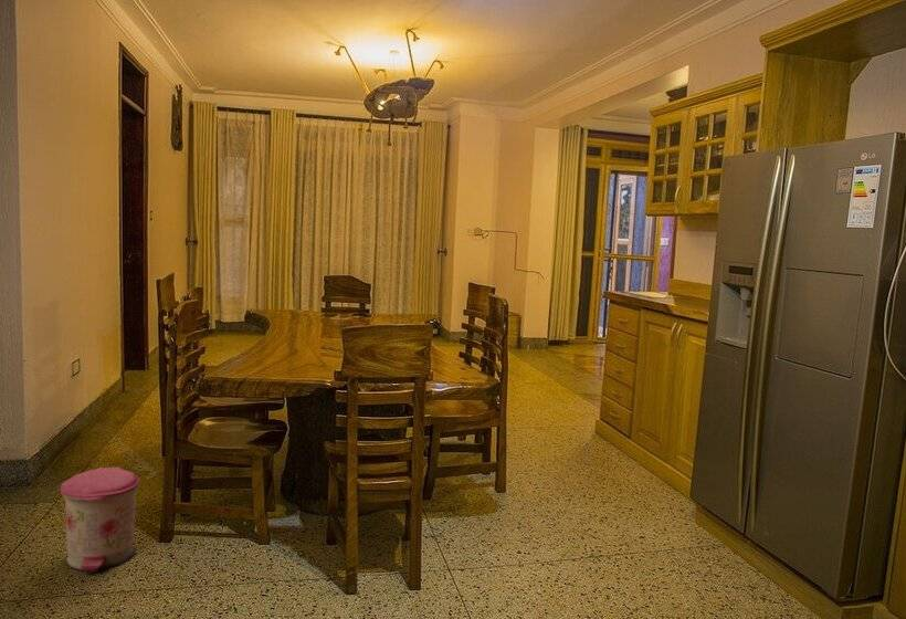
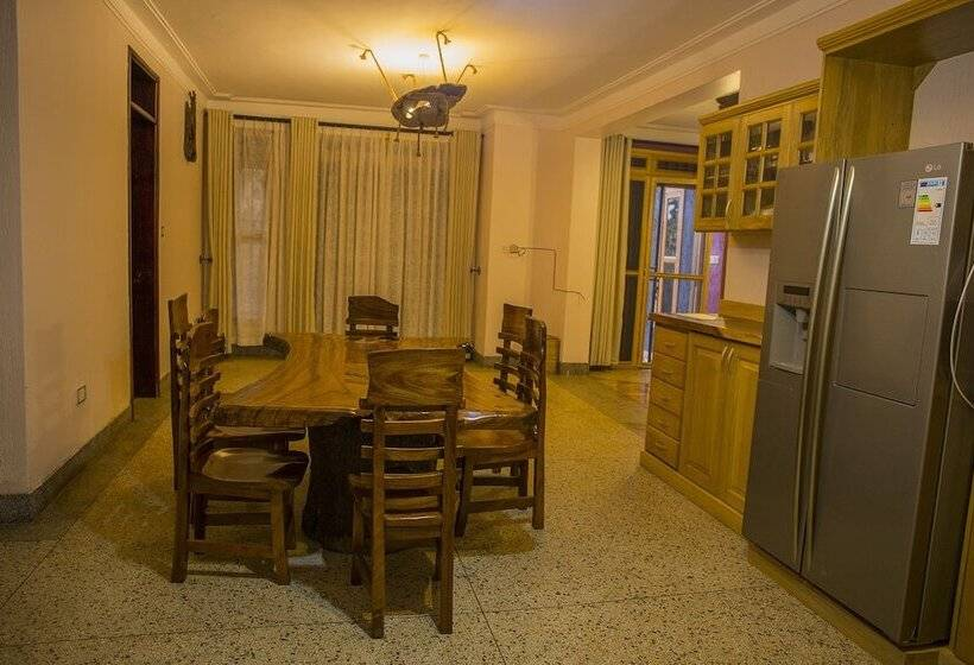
- trash can (102, 515)
